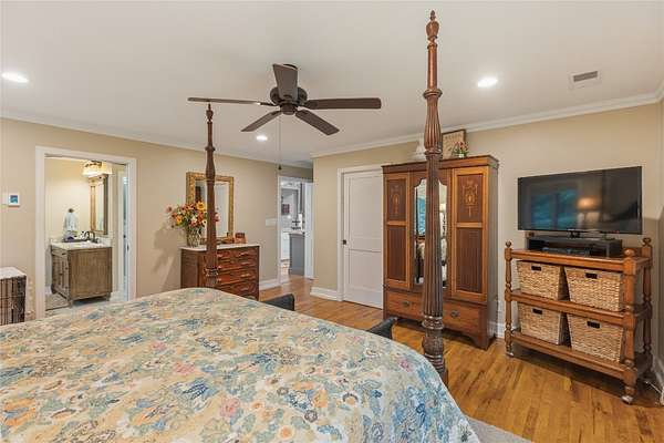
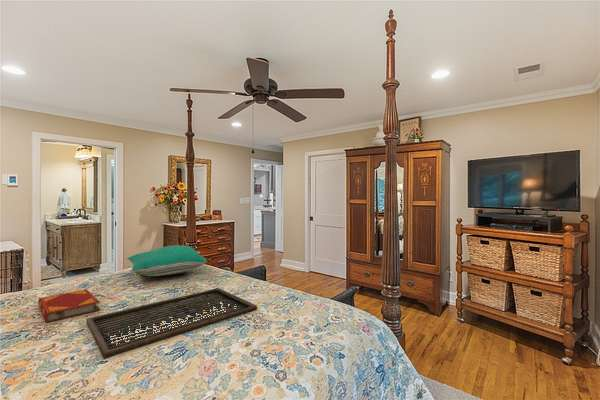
+ pillow (166, 260)
+ tray (176, 313)
+ hardback book (68, 304)
